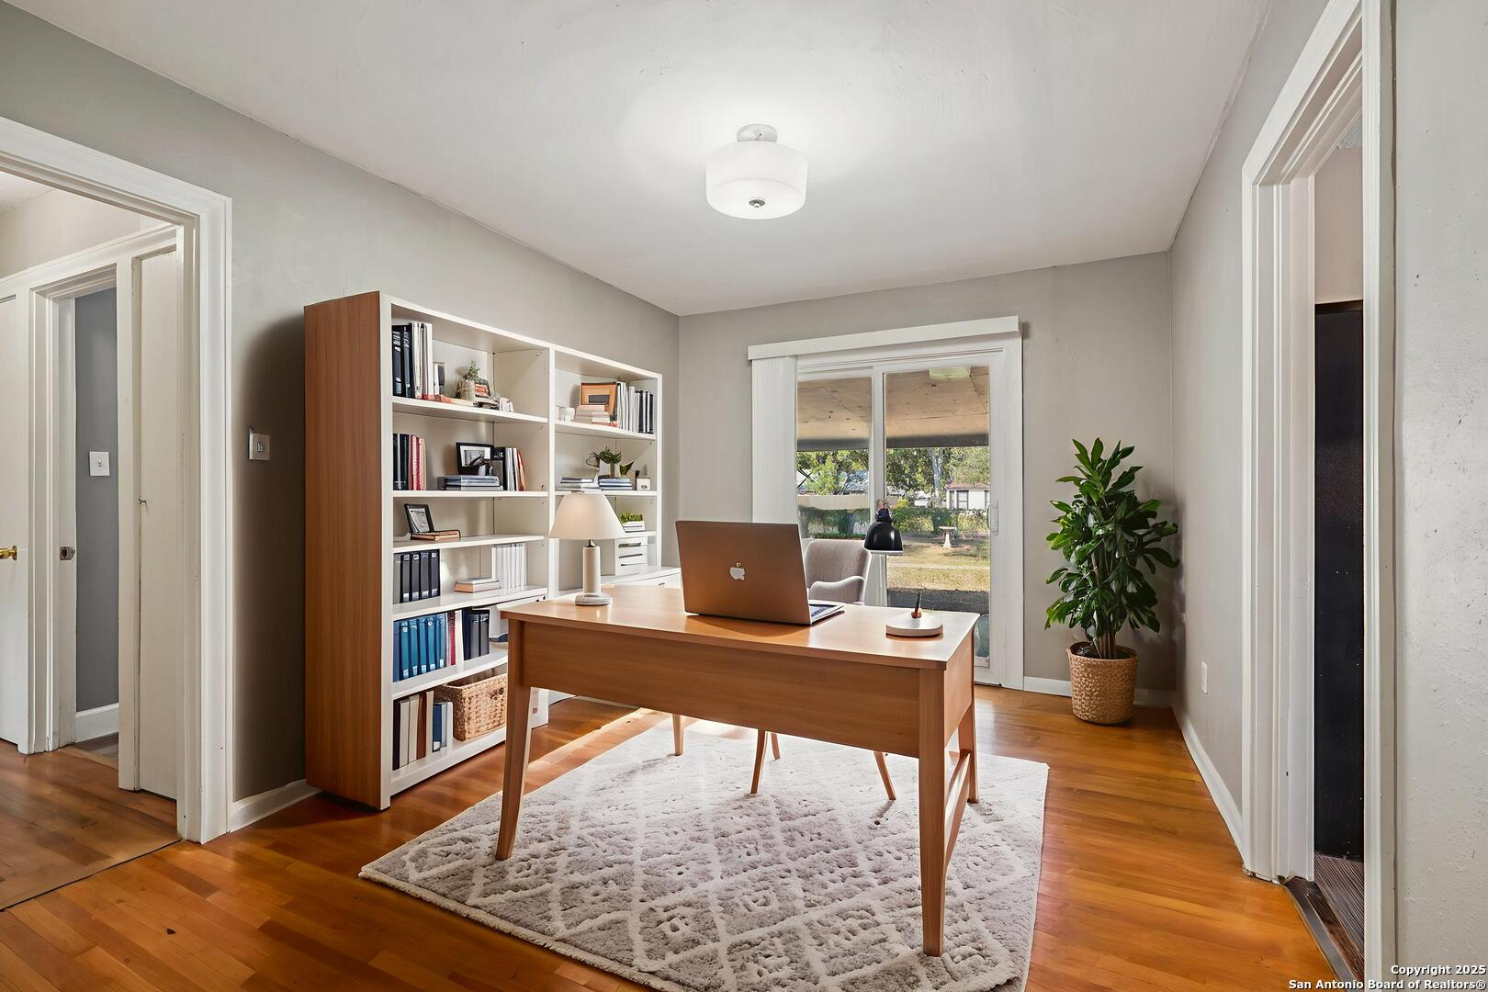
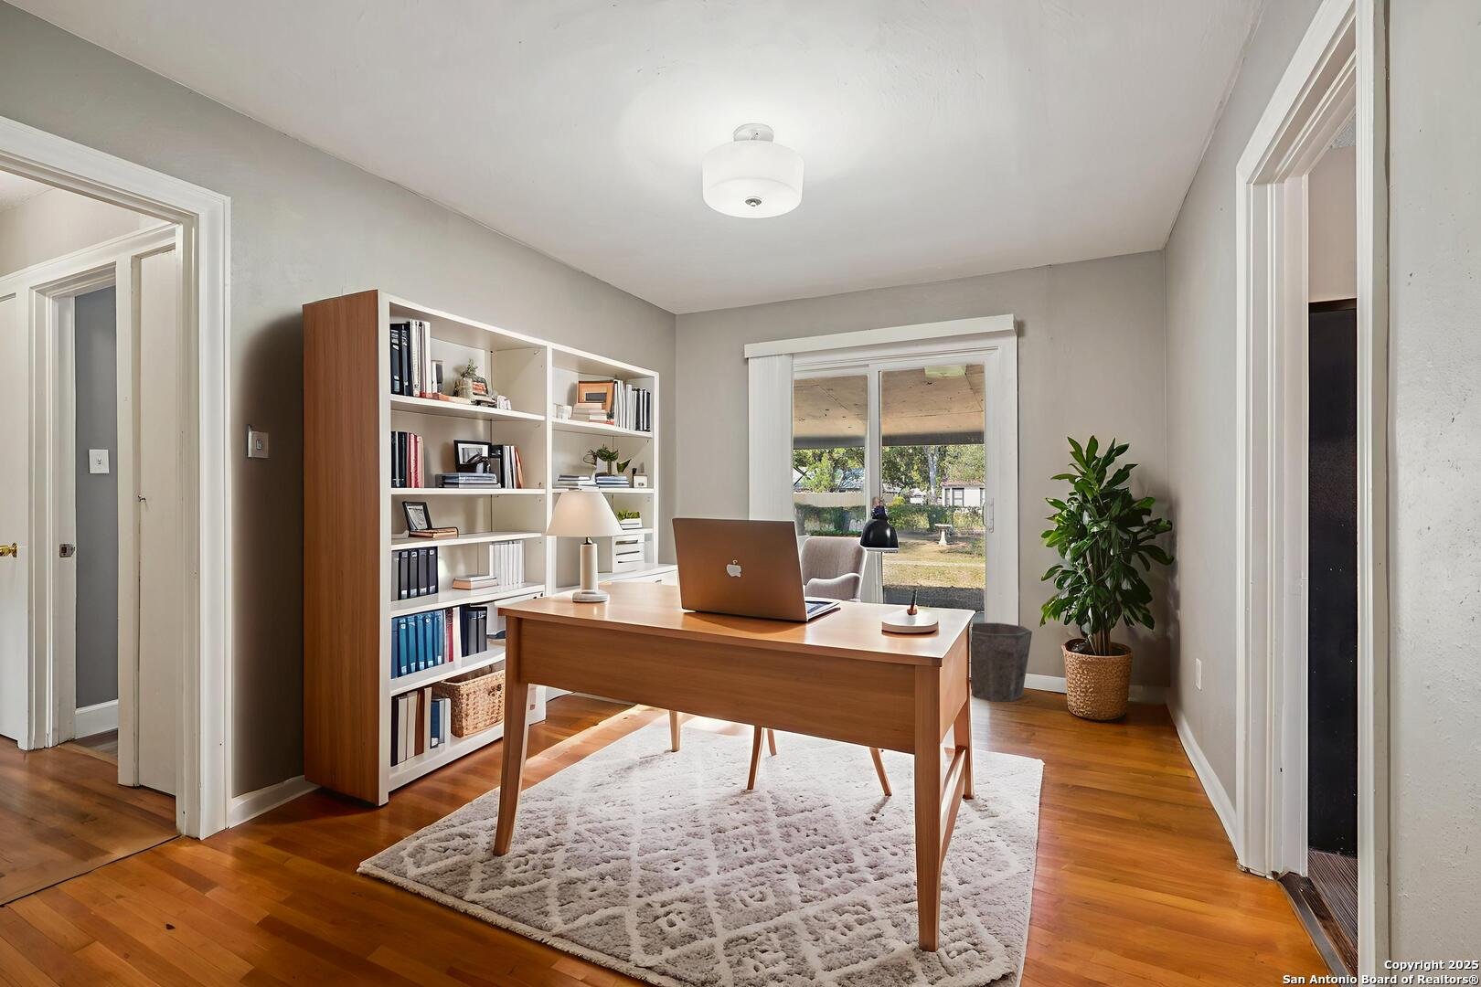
+ waste bin (995, 661)
